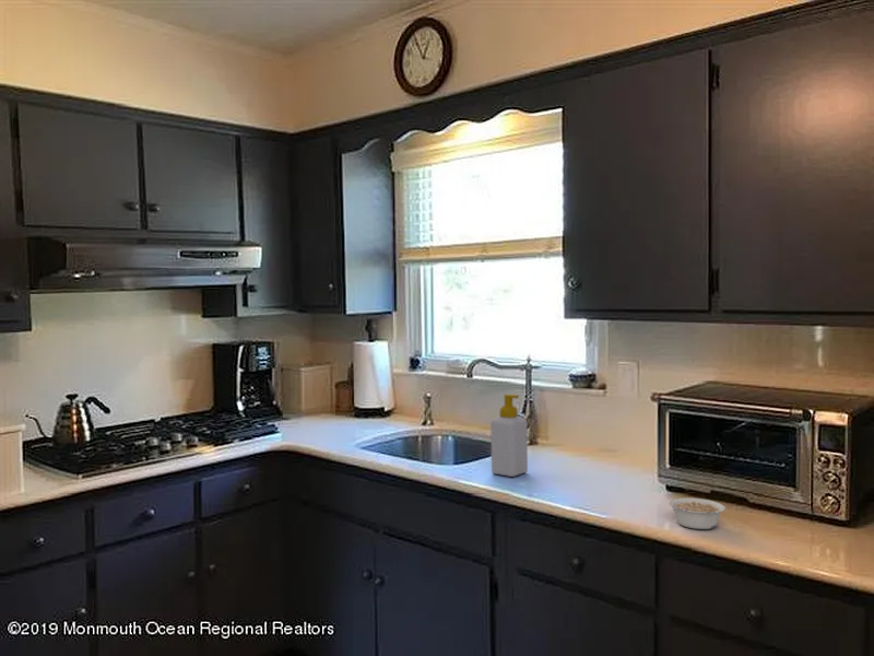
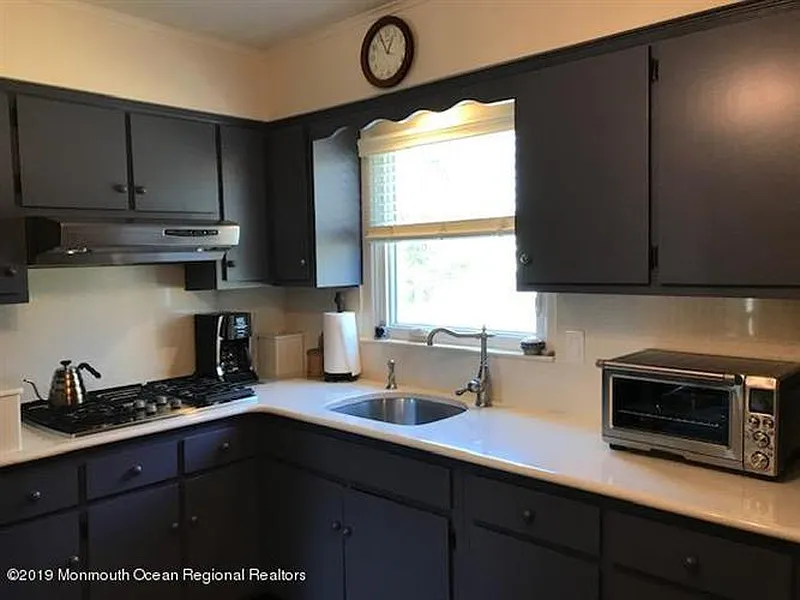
- legume (698, 513)
- soap bottle (508, 434)
